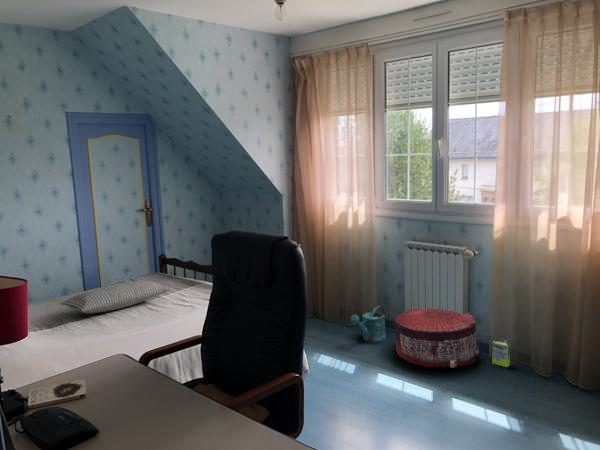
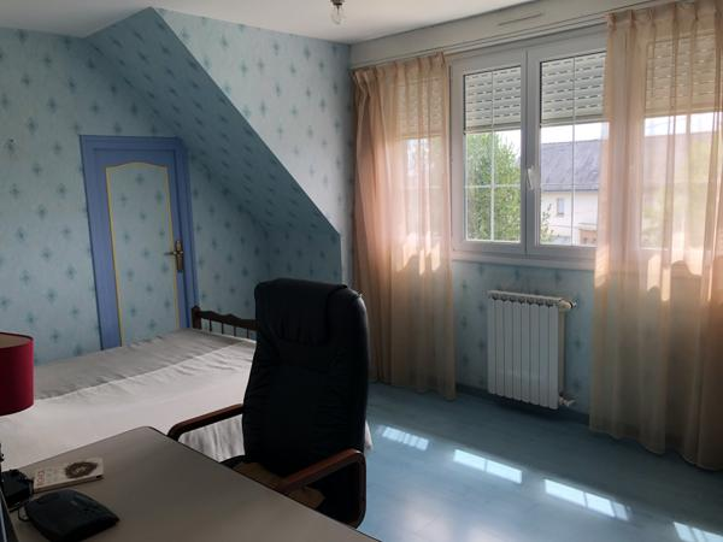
- box (500, 352)
- watering can (369, 325)
- pillow (117, 296)
- pouf (436, 333)
